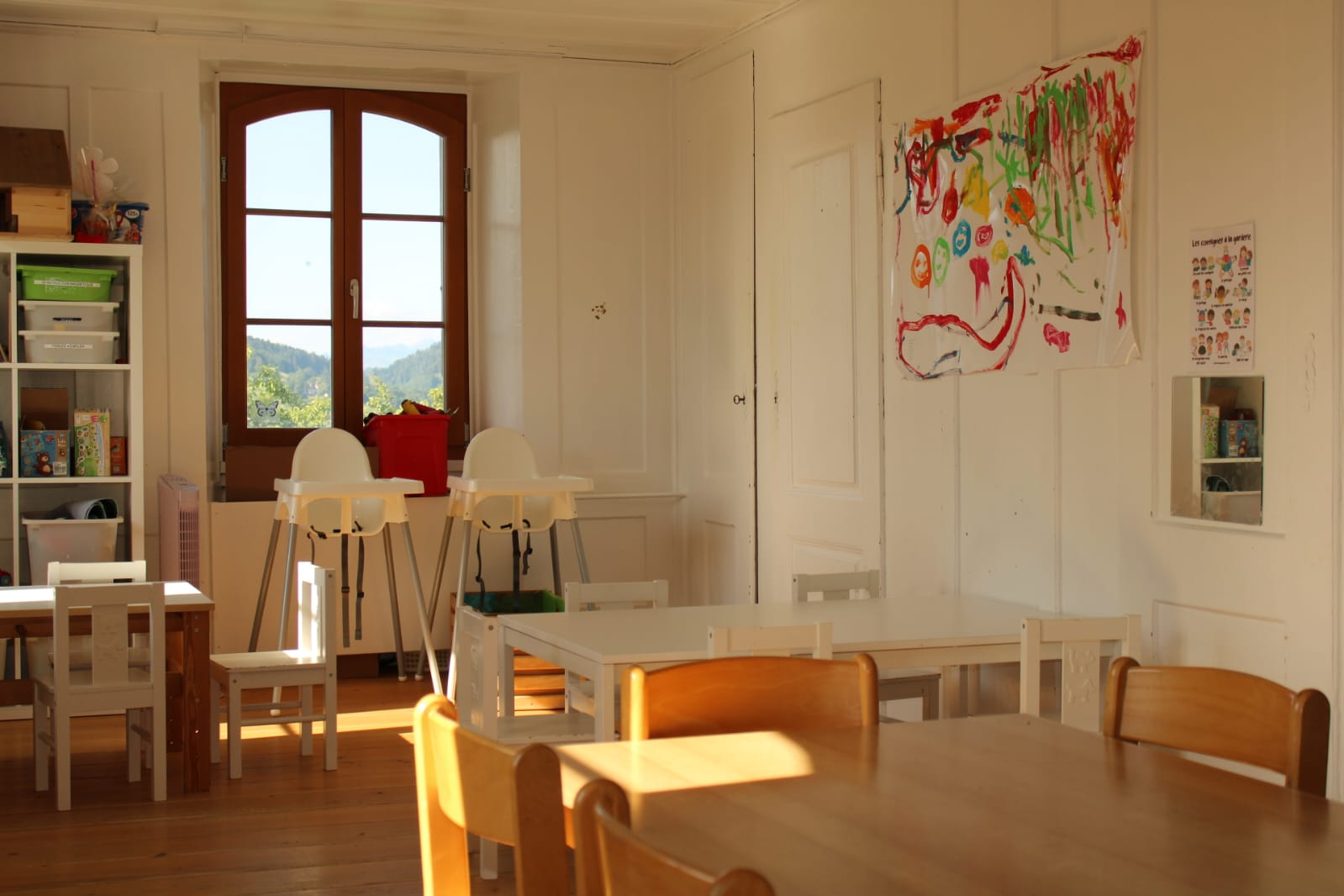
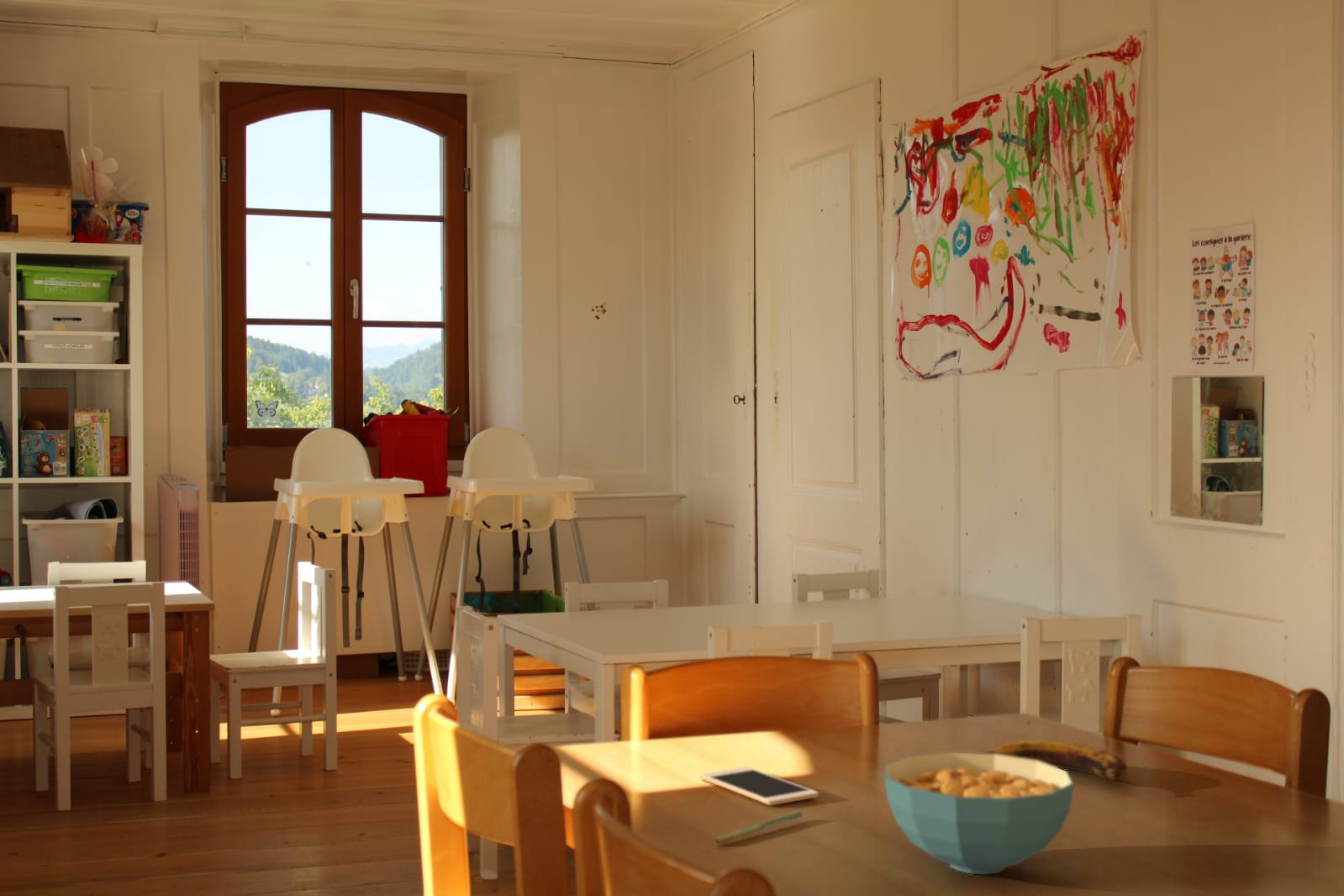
+ cereal bowl (977, 820)
+ banana (1059, 761)
+ pen (760, 827)
+ cell phone (757, 785)
